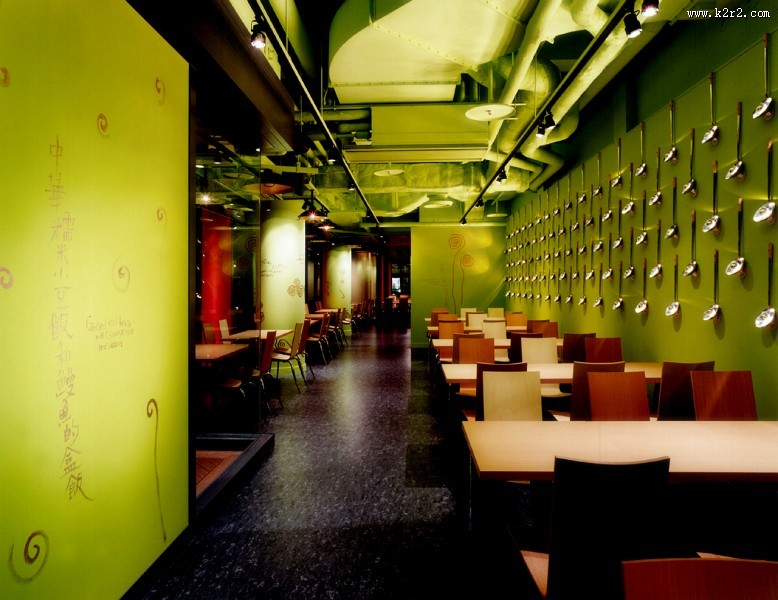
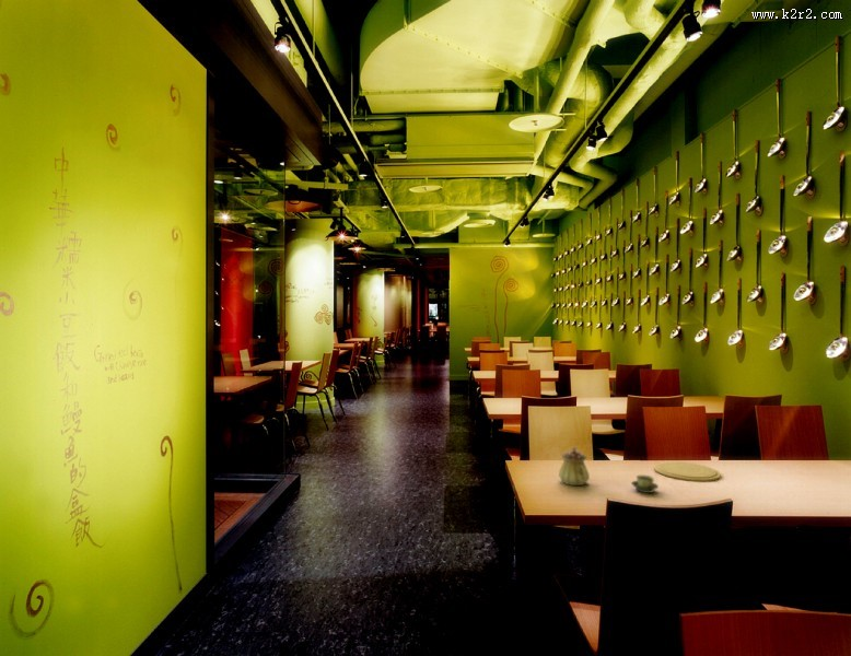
+ teapot (574, 464)
+ cup (644, 483)
+ plate (686, 470)
